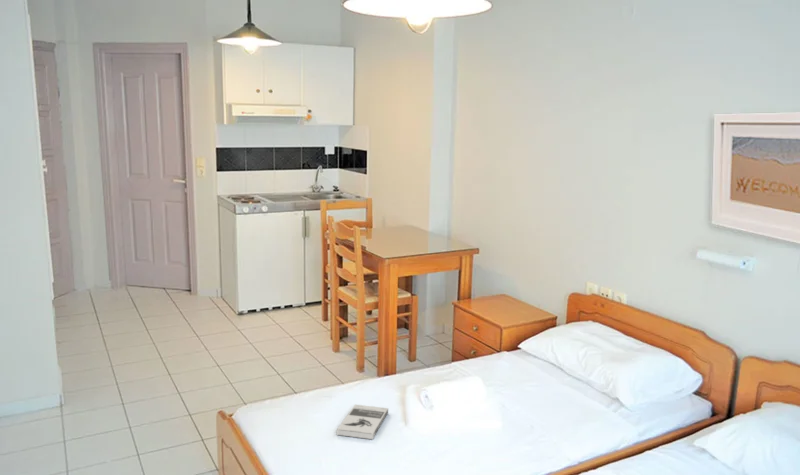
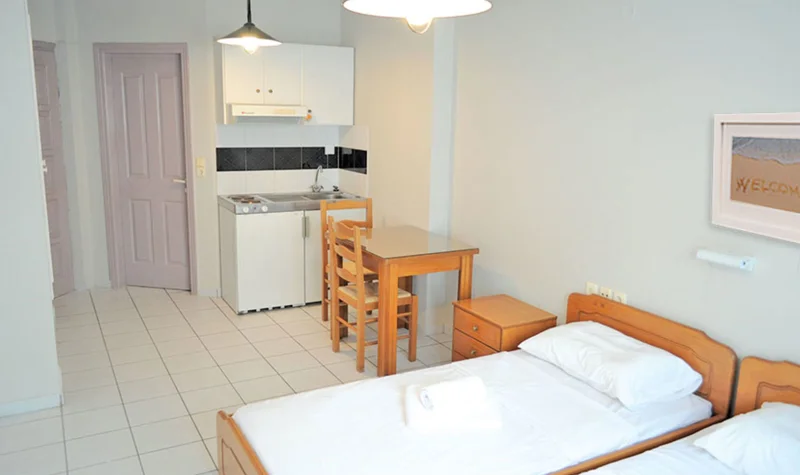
- book (363, 421)
